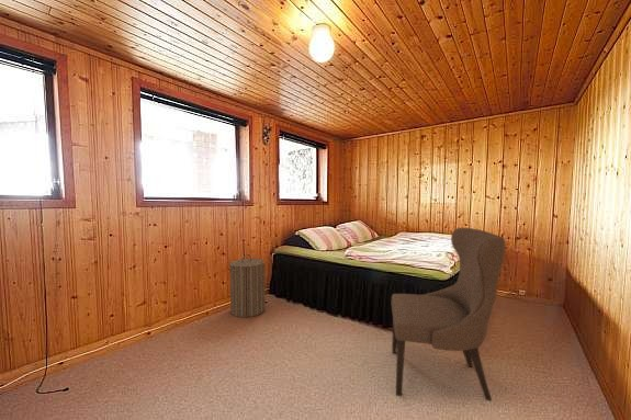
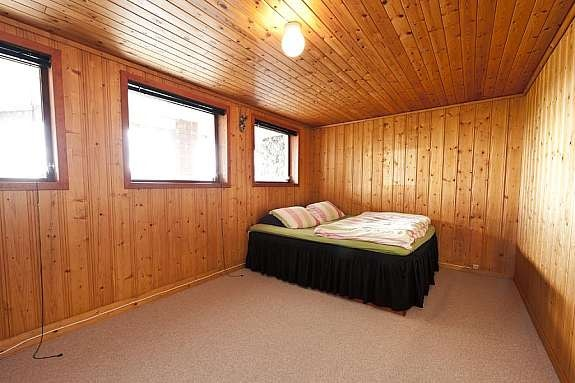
- laundry hamper (247, 282)
- chair (442, 304)
